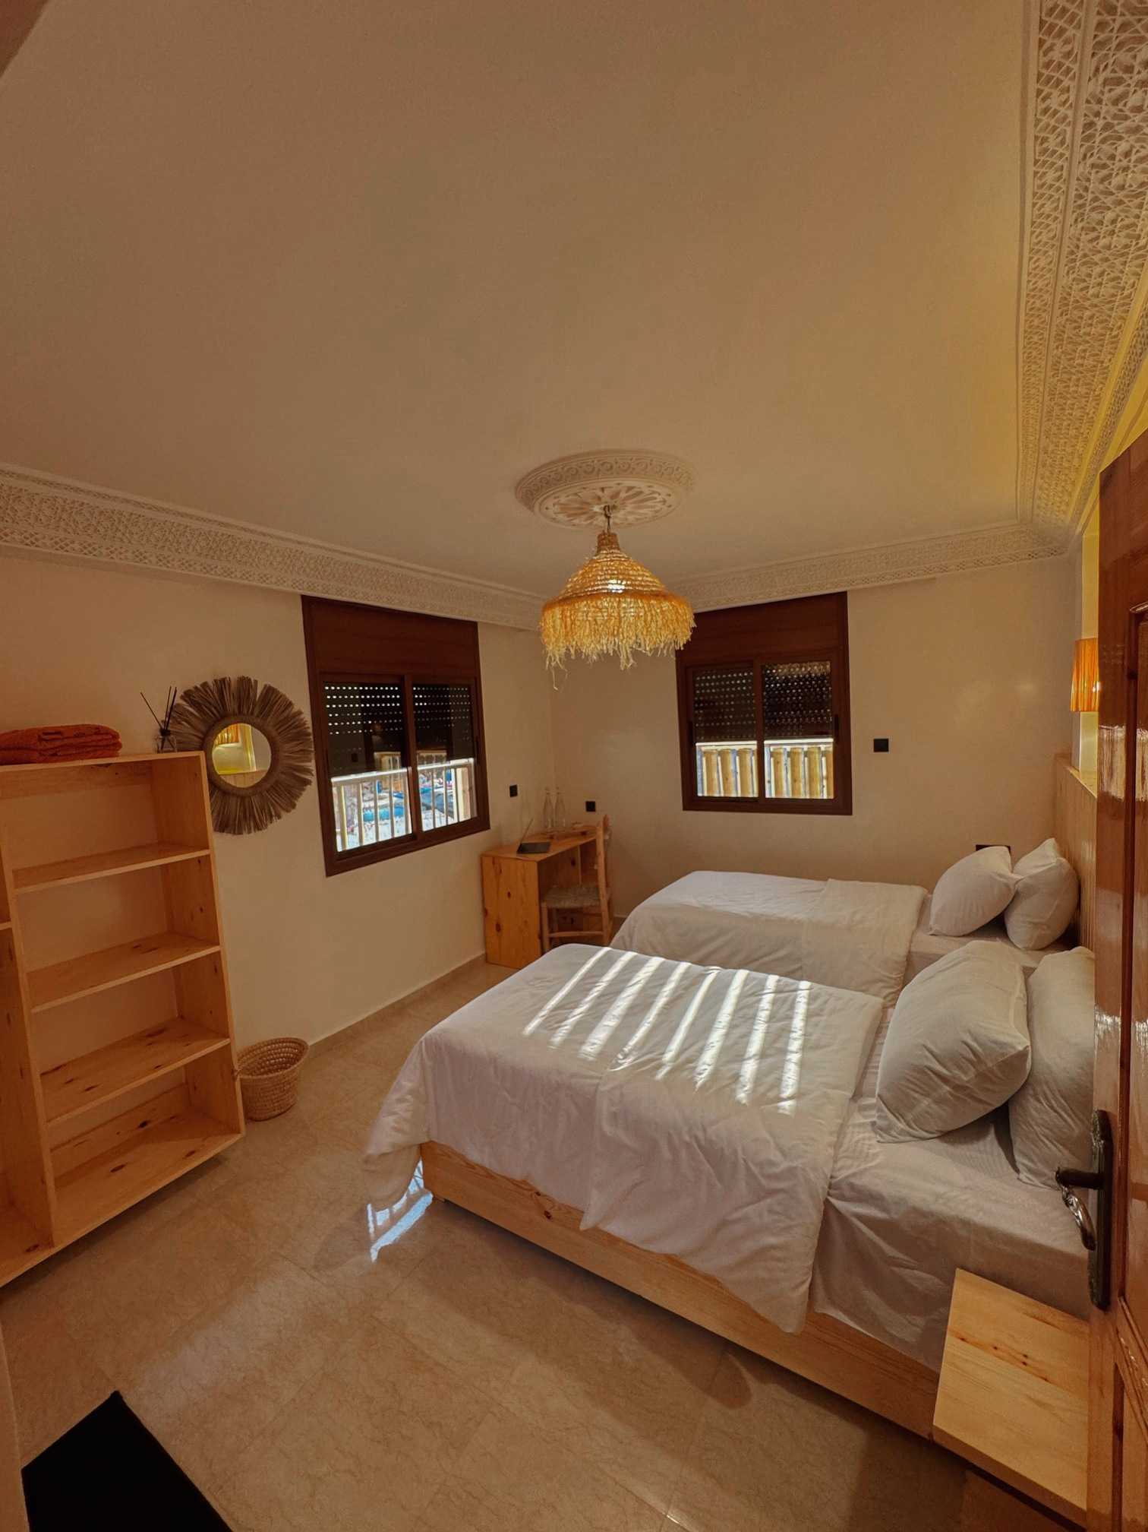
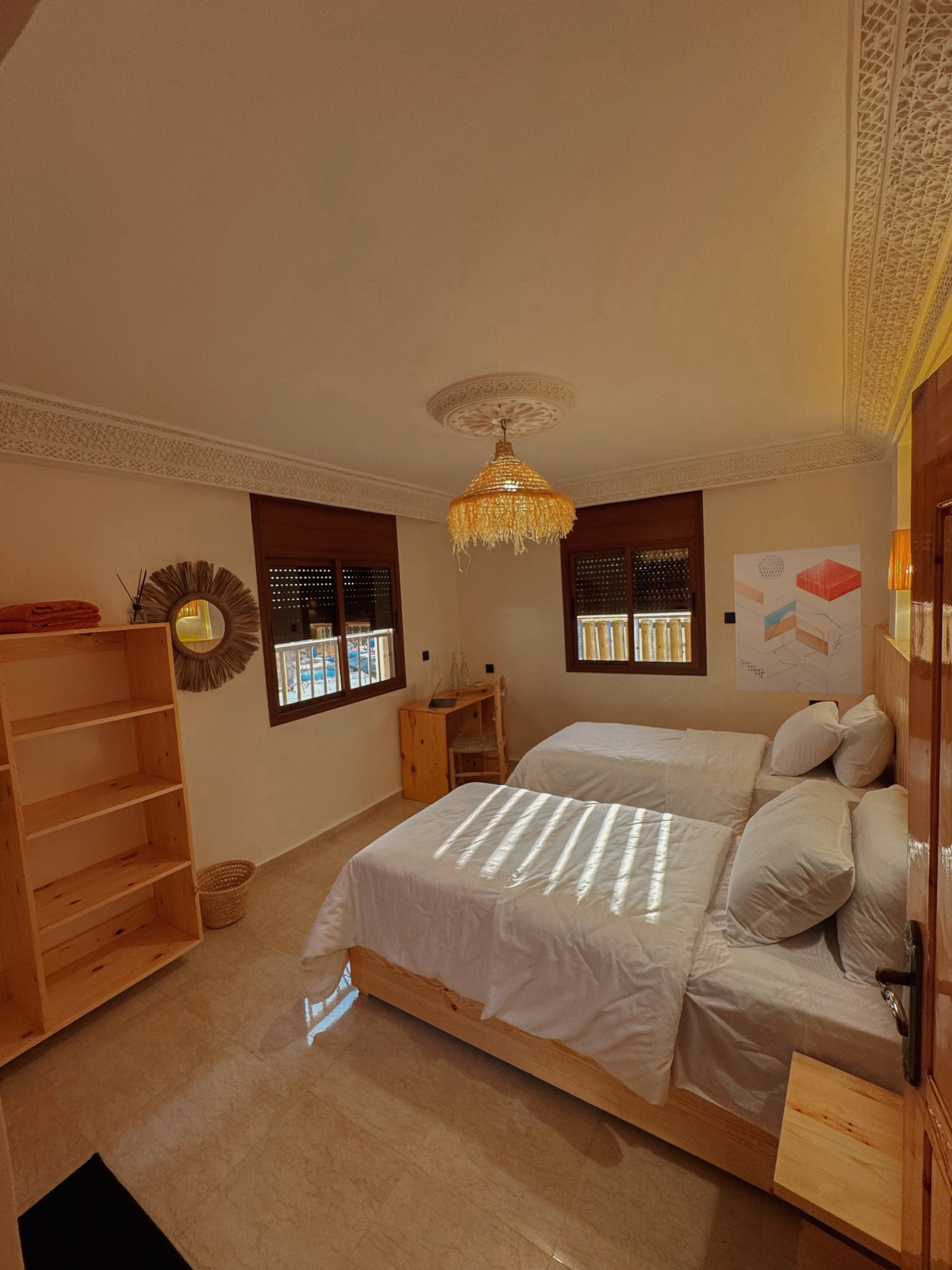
+ wall art (795, 621)
